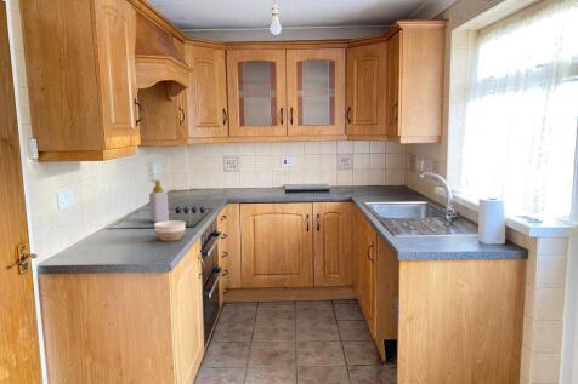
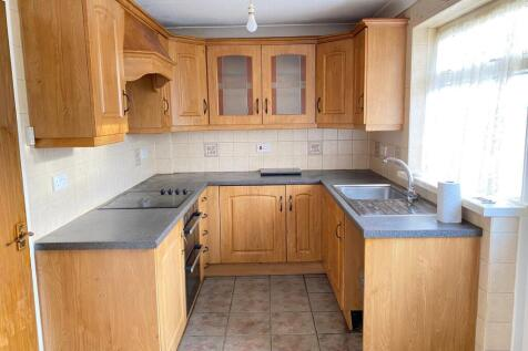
- soap bottle (158, 200)
- bowl (170, 230)
